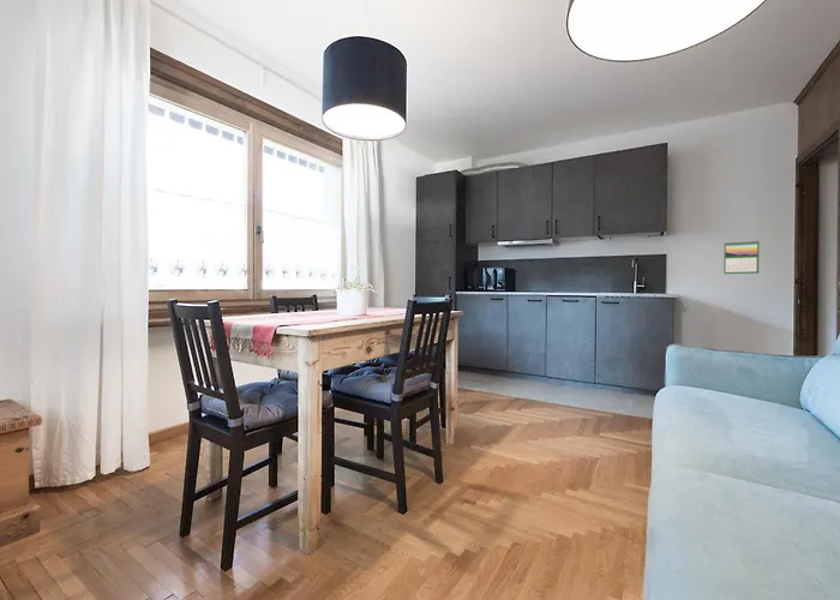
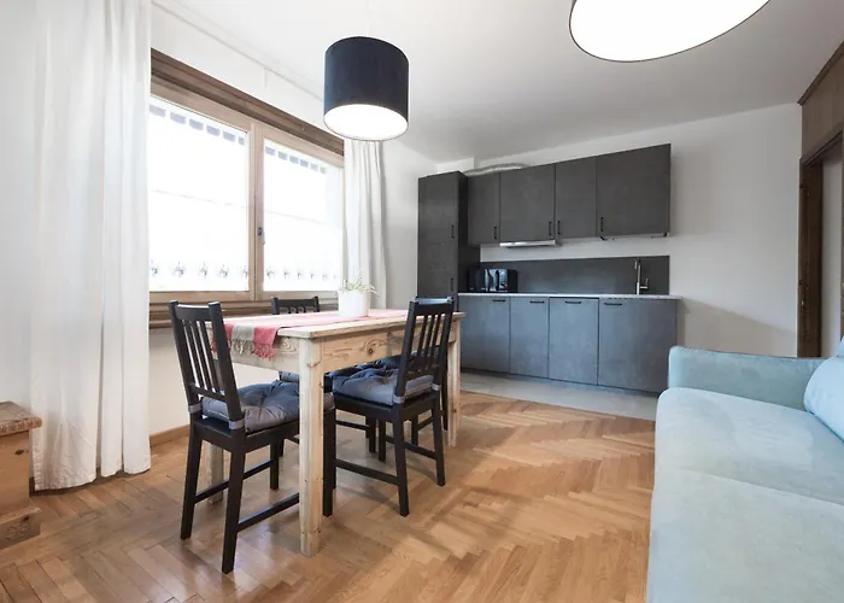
- calendar (740, 257)
